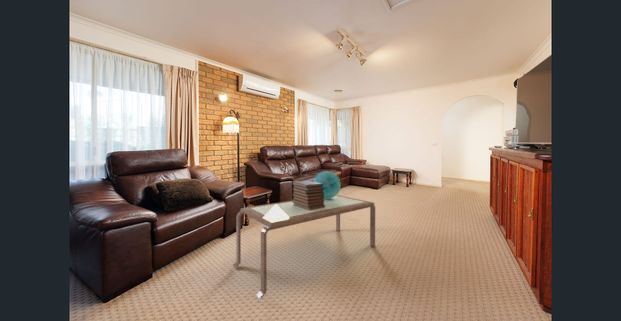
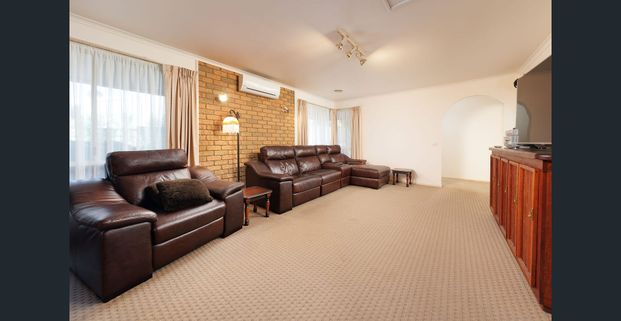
- book stack (307, 194)
- coffee table (307, 221)
- decorative globe (326, 184)
